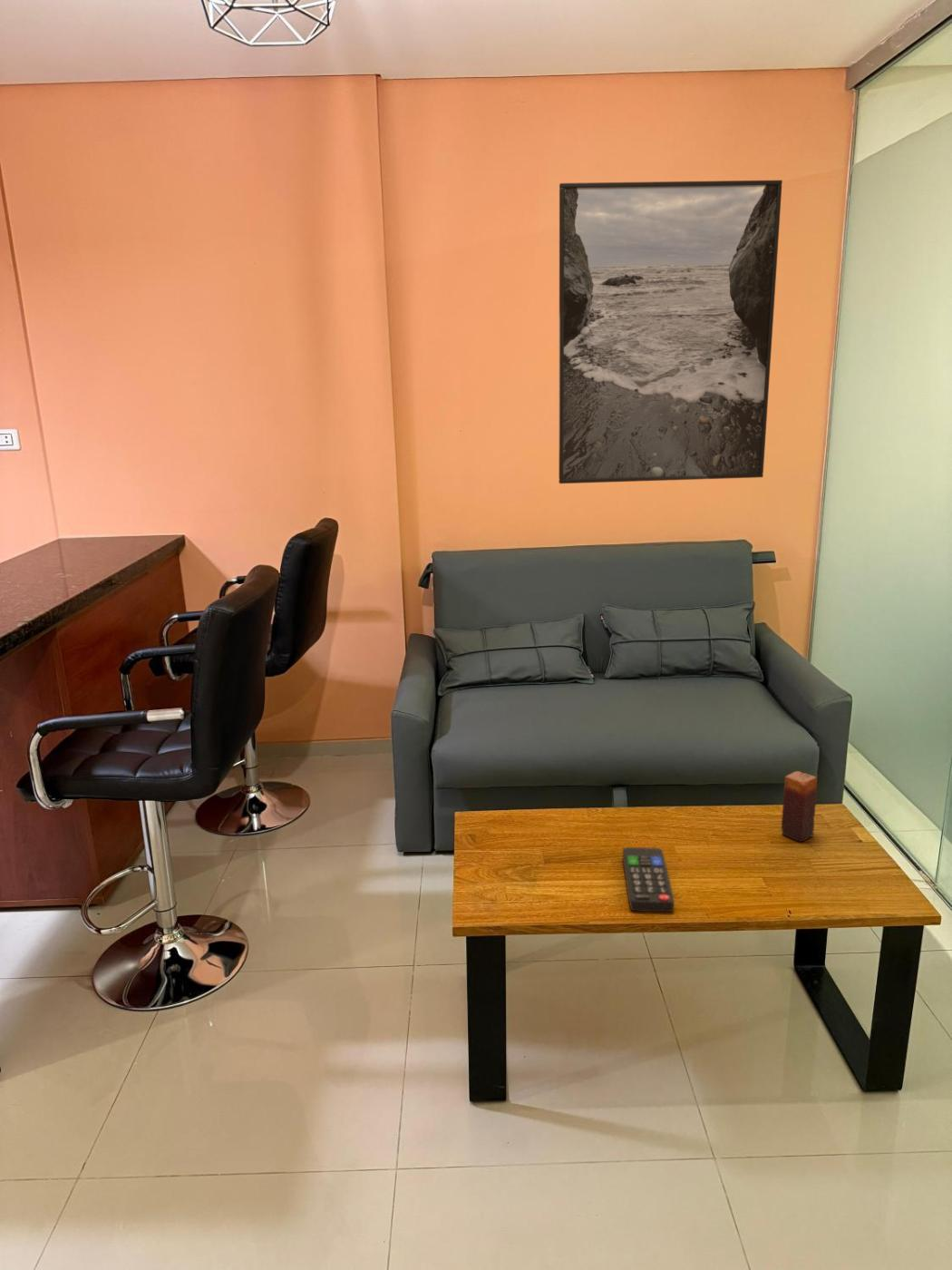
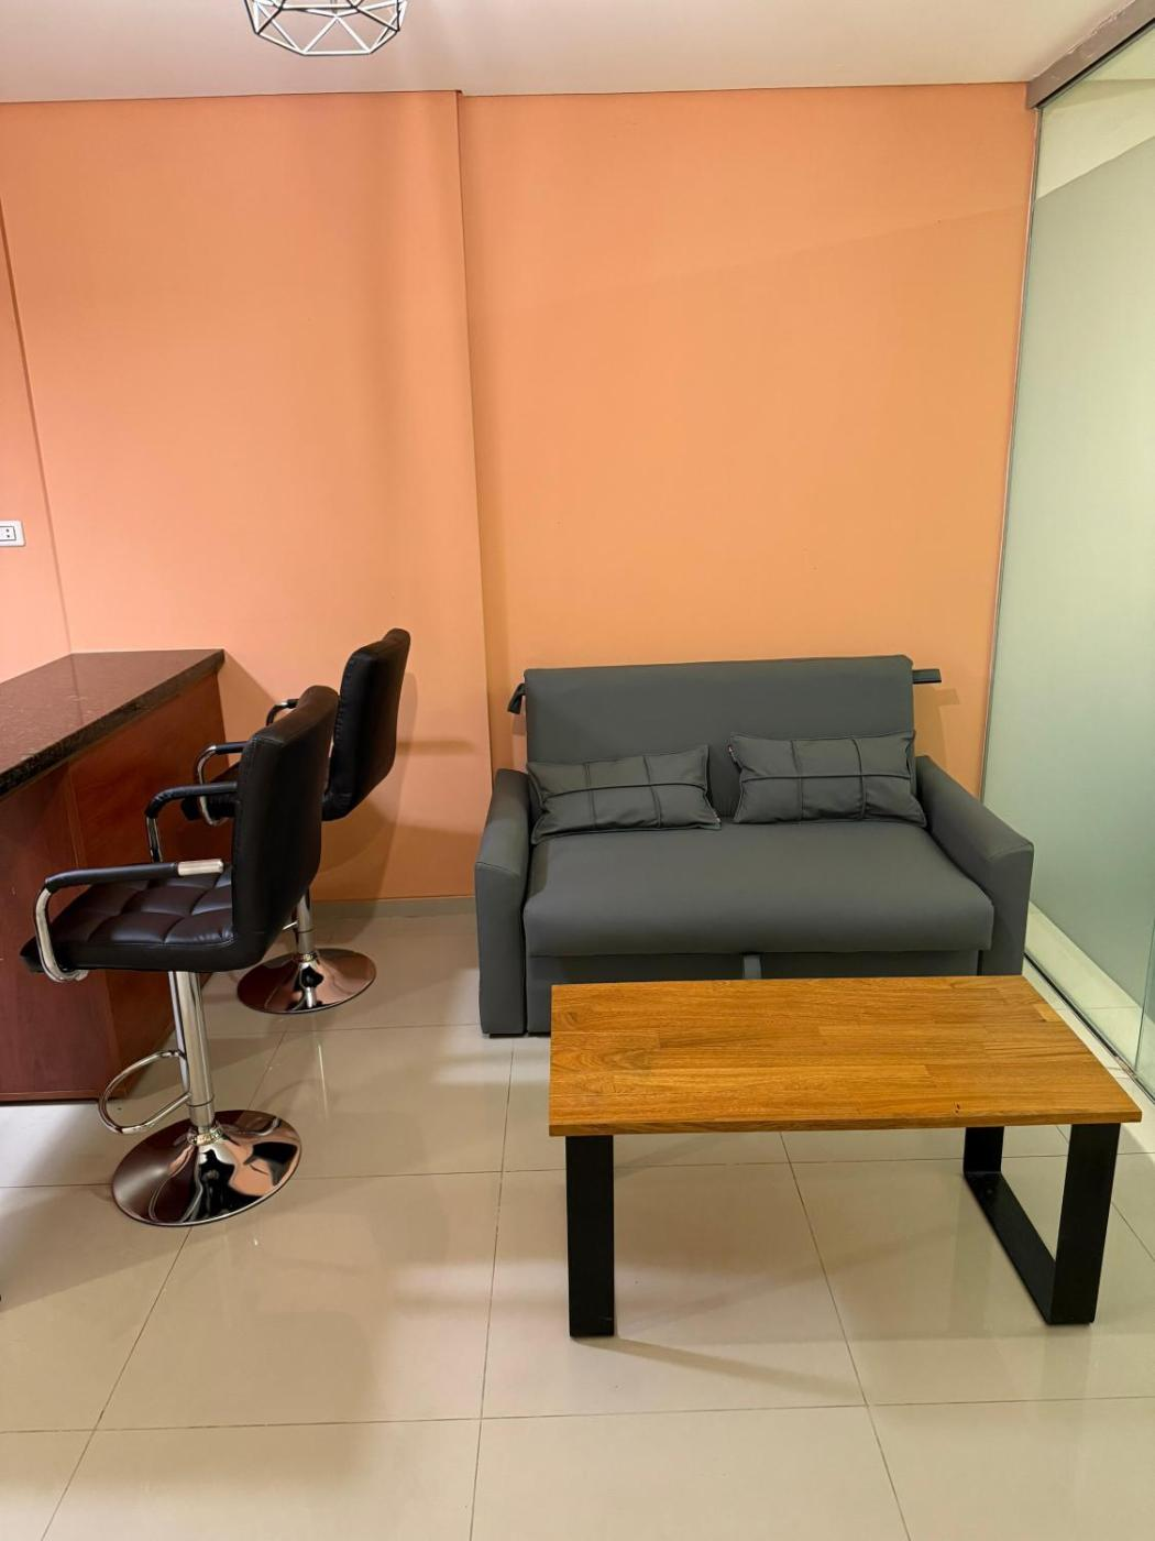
- remote control (646, 877)
- candle (799, 806)
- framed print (665, 337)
